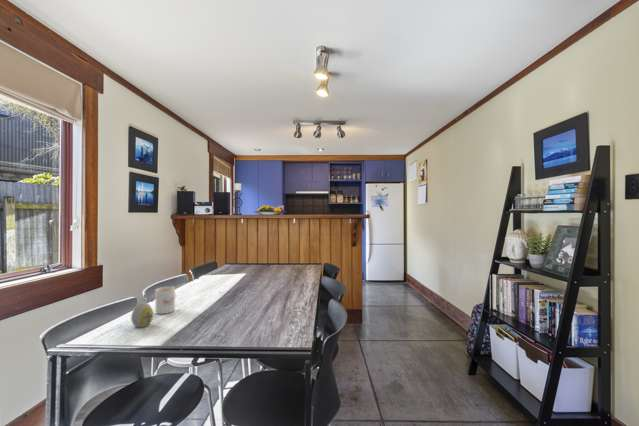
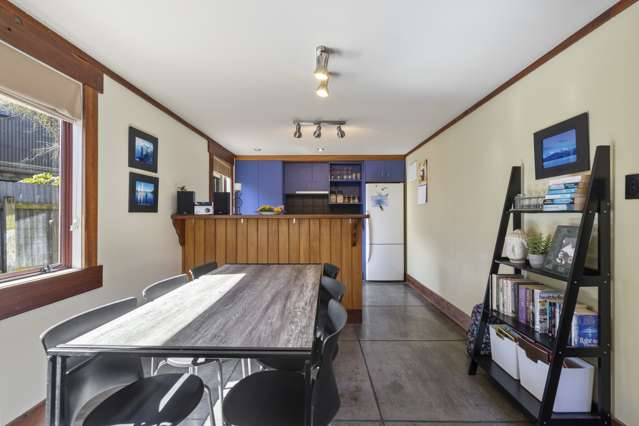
- decorative egg (142, 313)
- mug (167, 299)
